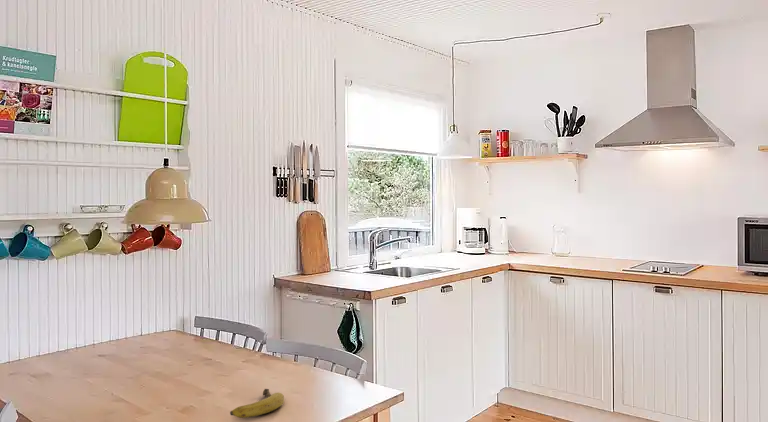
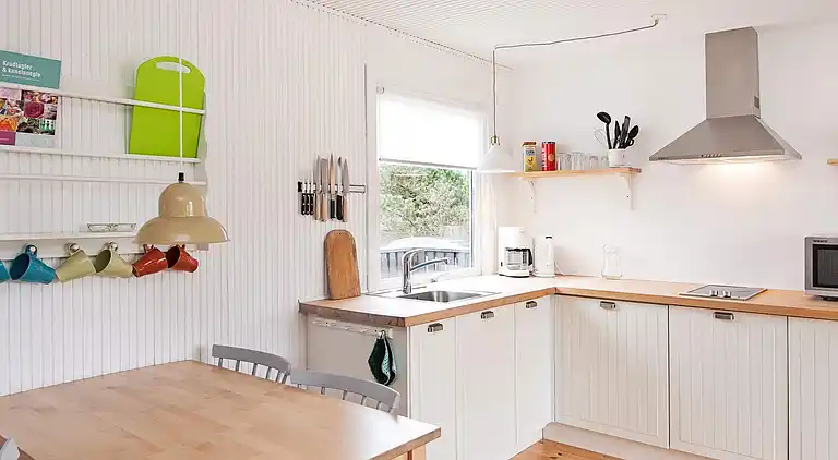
- fruit (255, 402)
